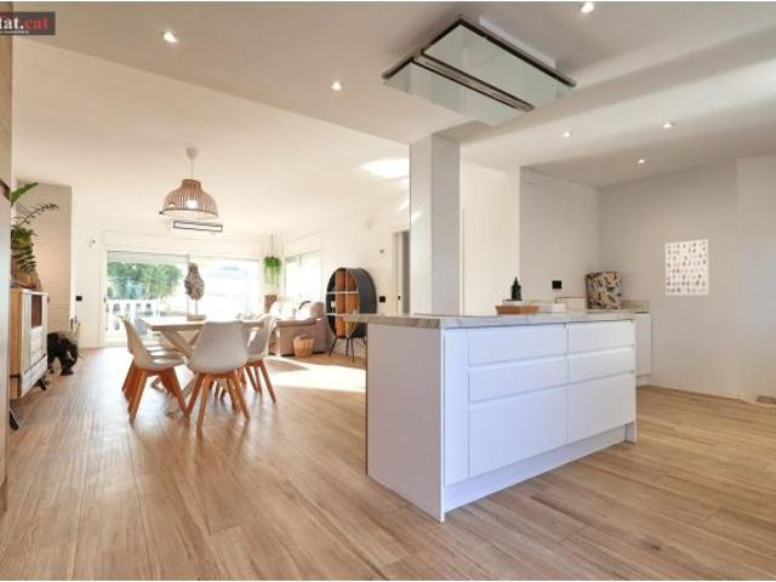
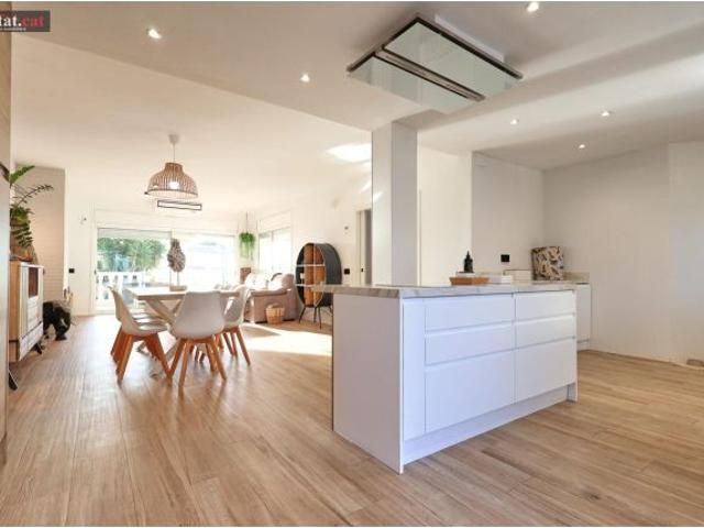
- wall art (686, 268)
